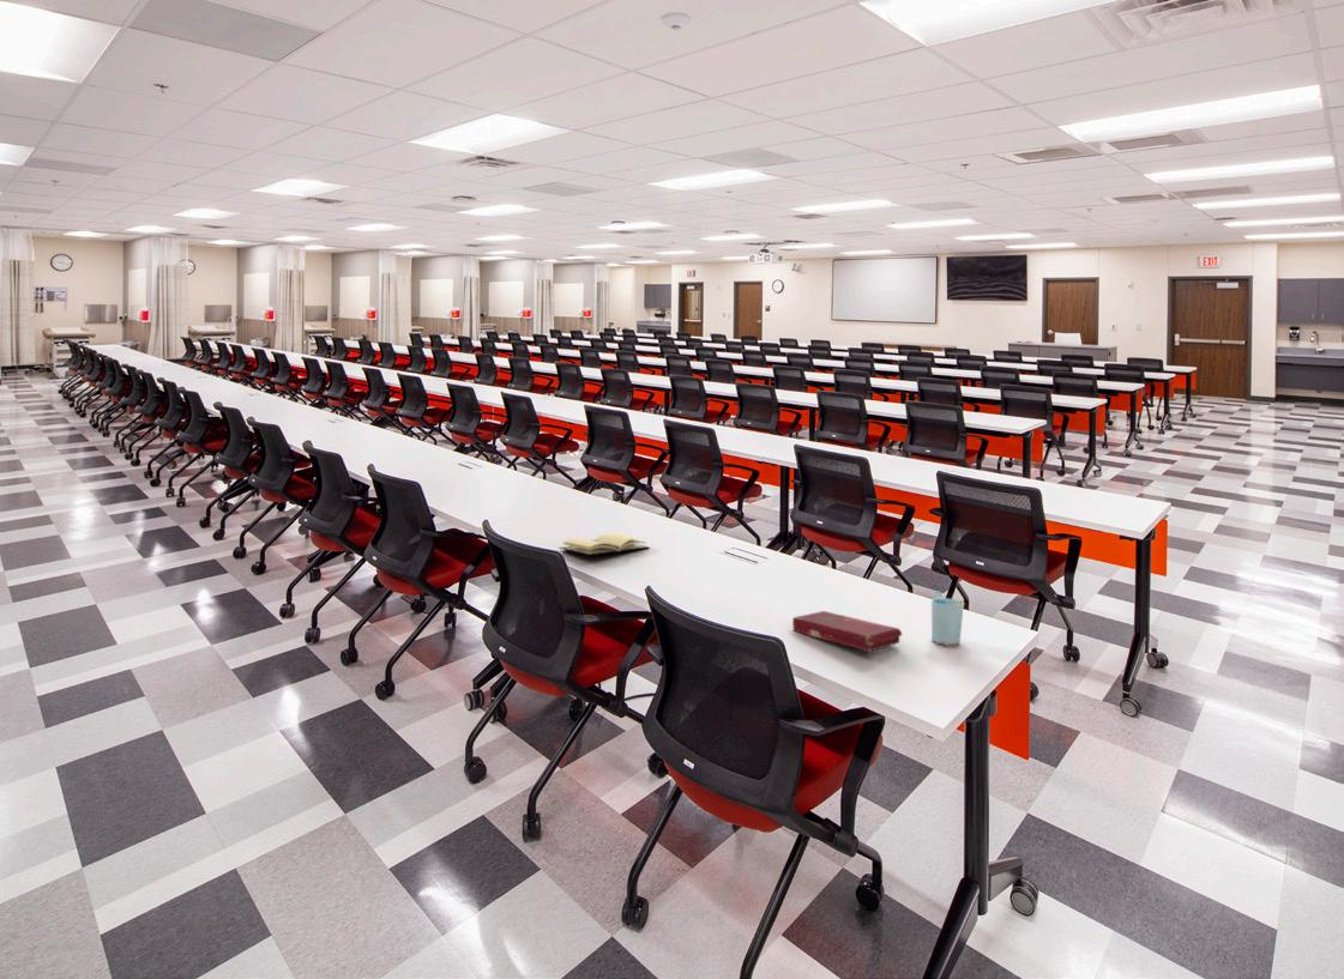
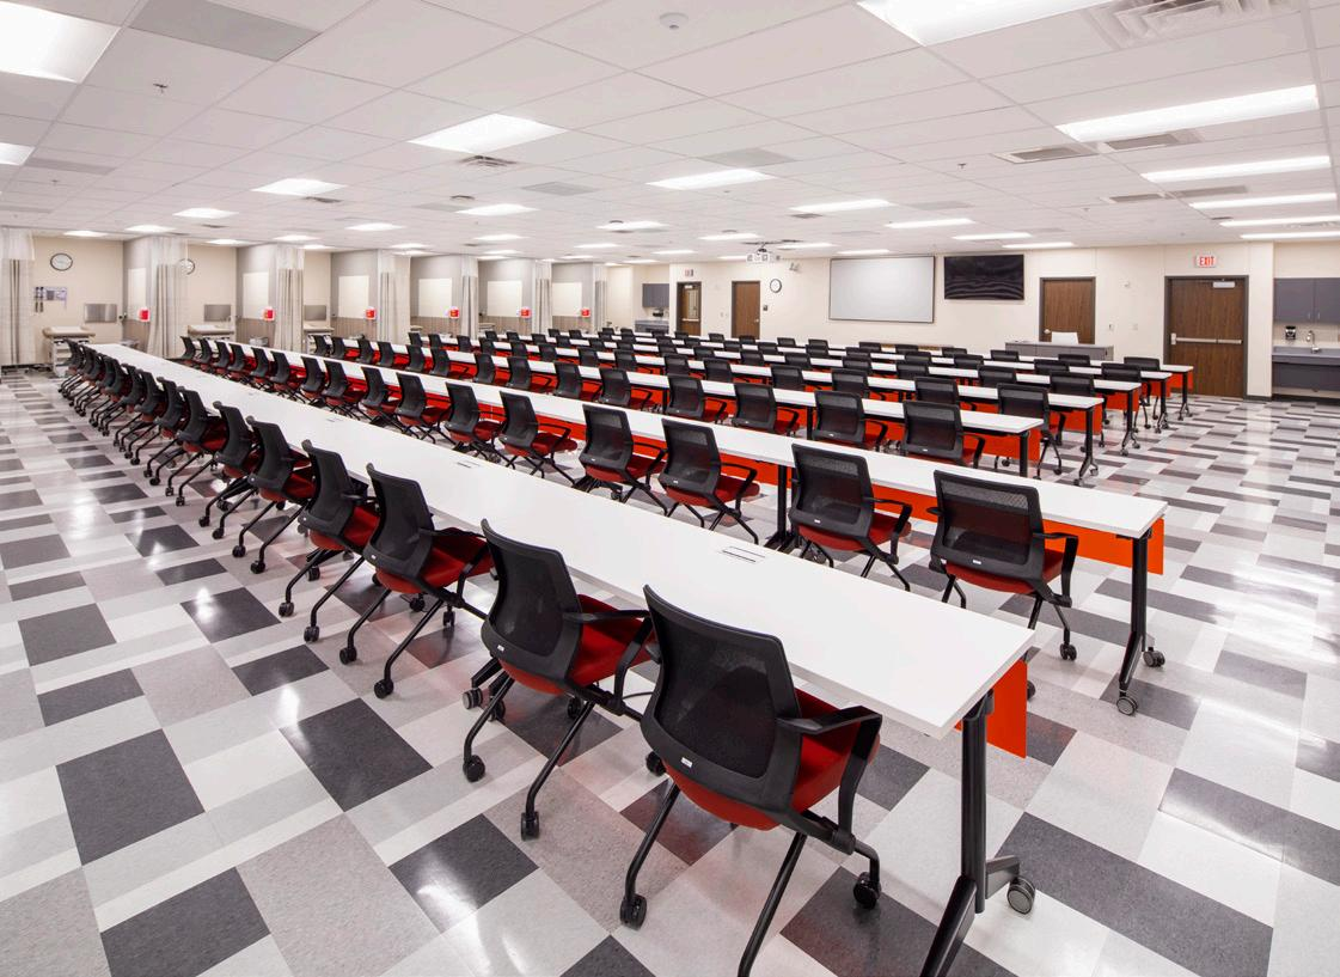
- cup (947, 617)
- book (845, 629)
- book (603, 543)
